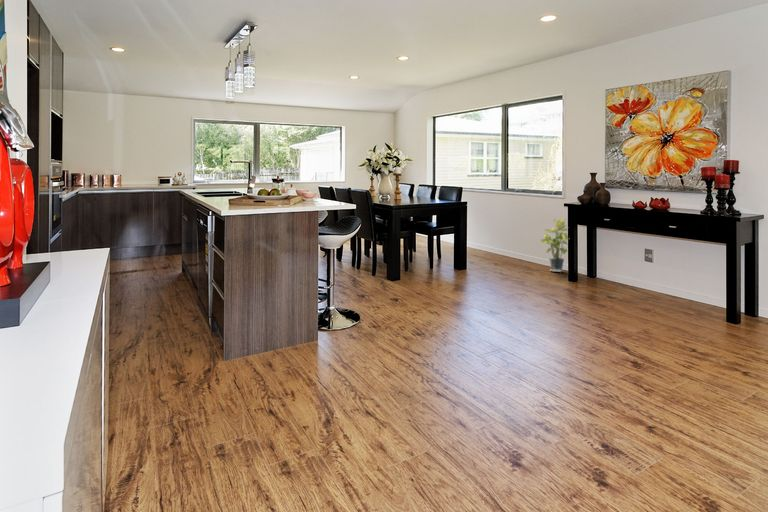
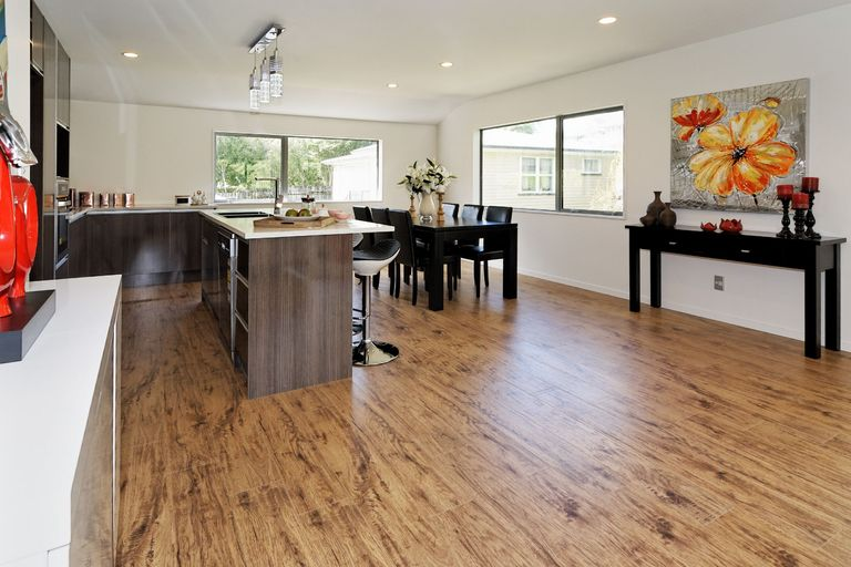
- potted plant (556, 244)
